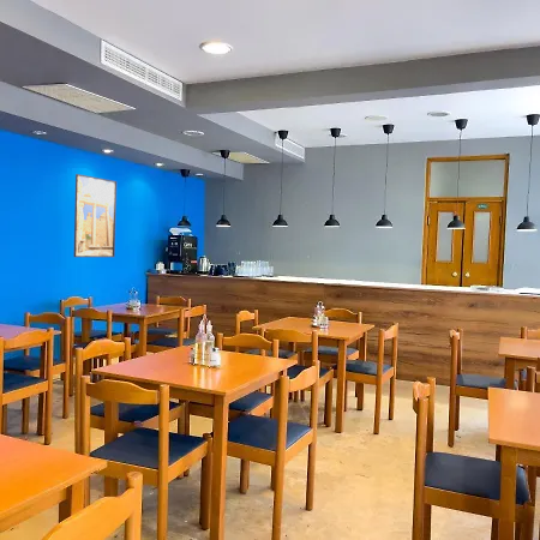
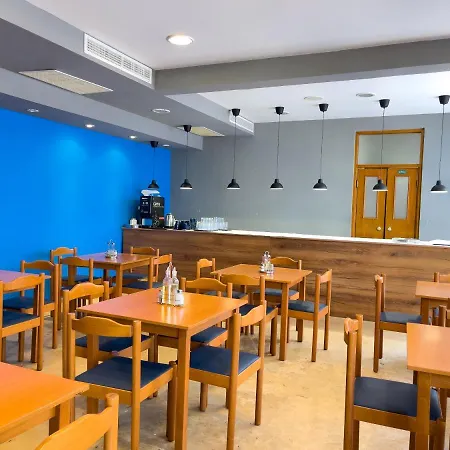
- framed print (96, 217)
